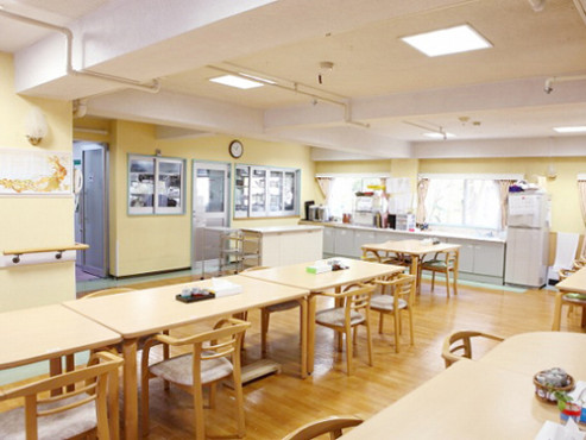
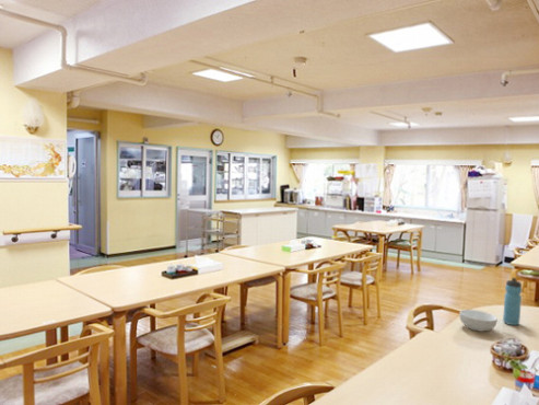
+ cereal bowl (477, 321)
+ water bottle (512, 300)
